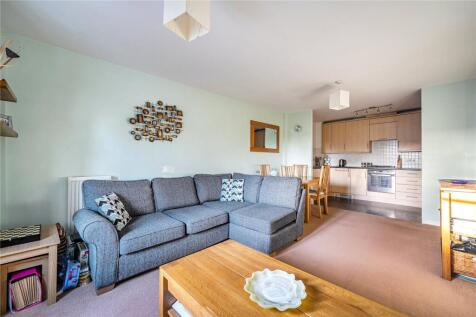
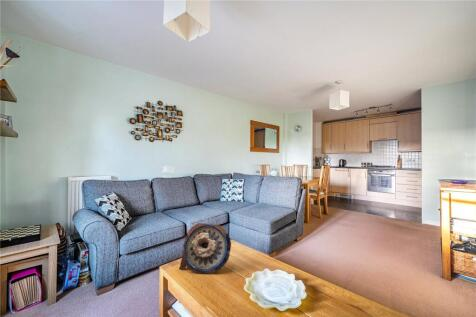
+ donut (206, 246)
